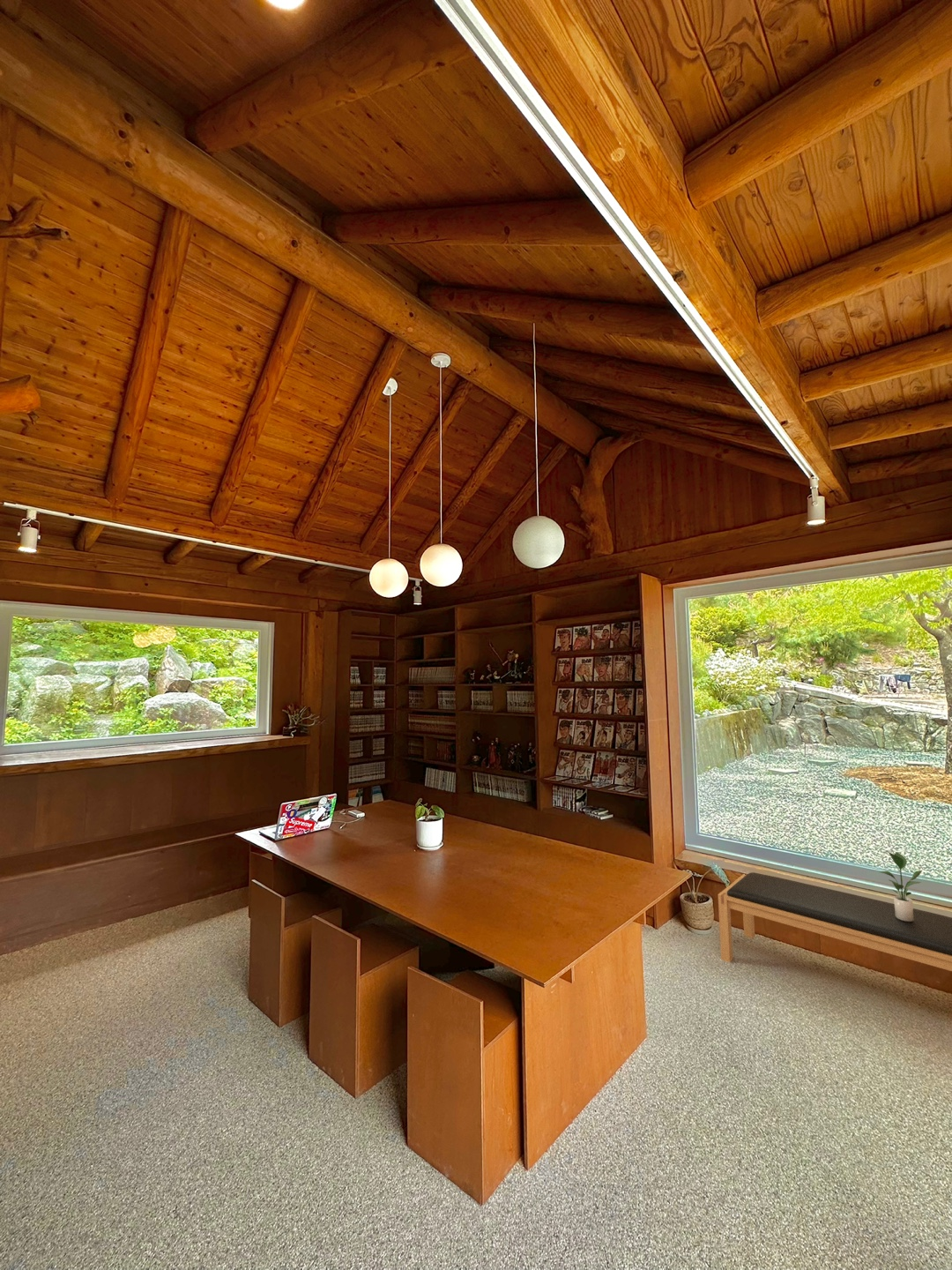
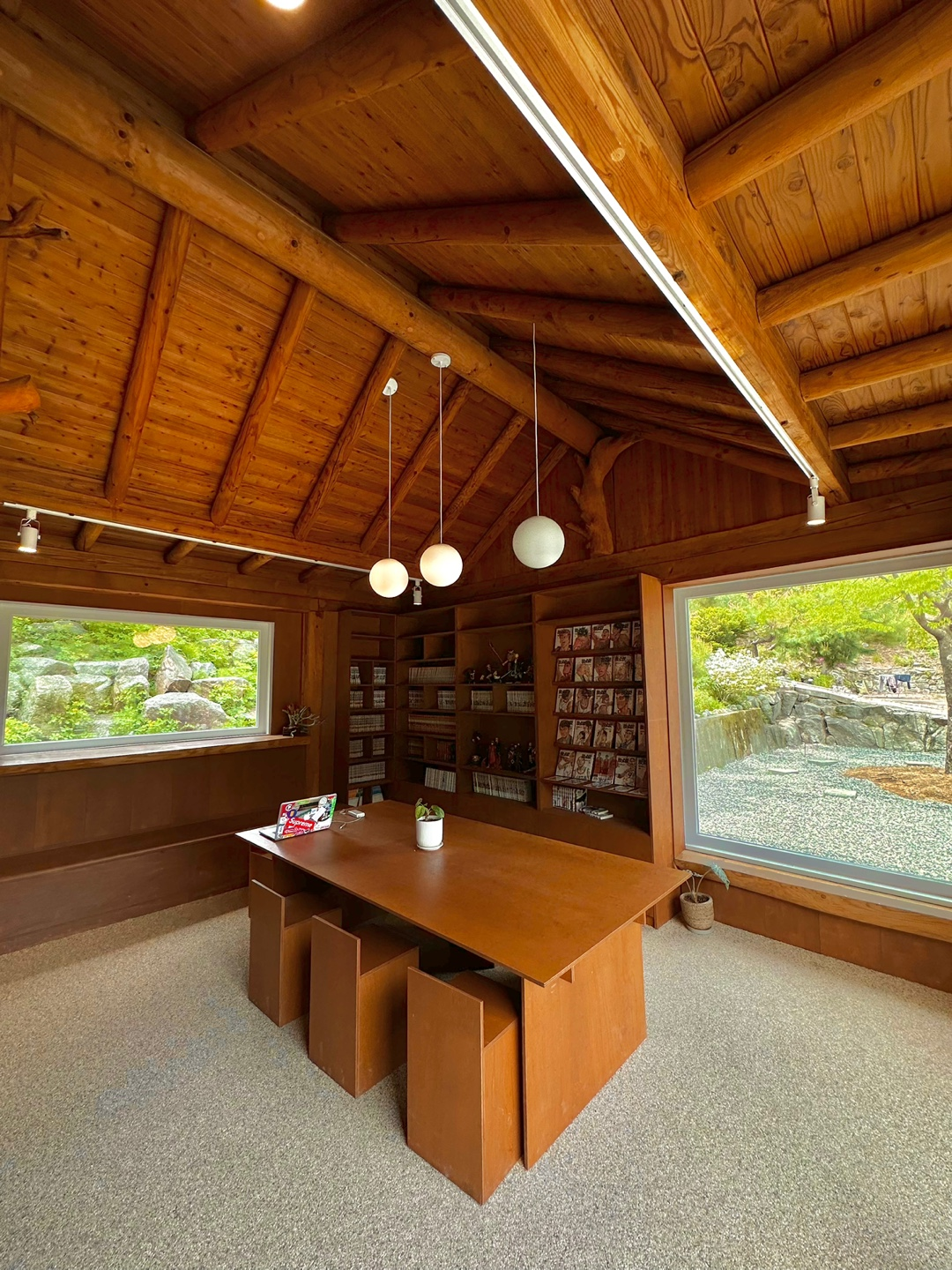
- bench (846, 941)
- potted plant (903, 885)
